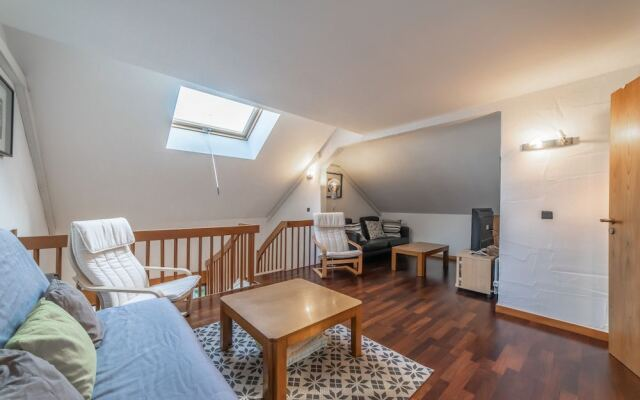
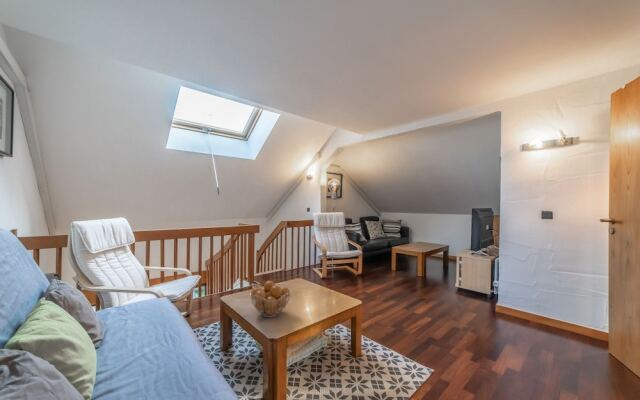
+ fruit basket (270, 298)
